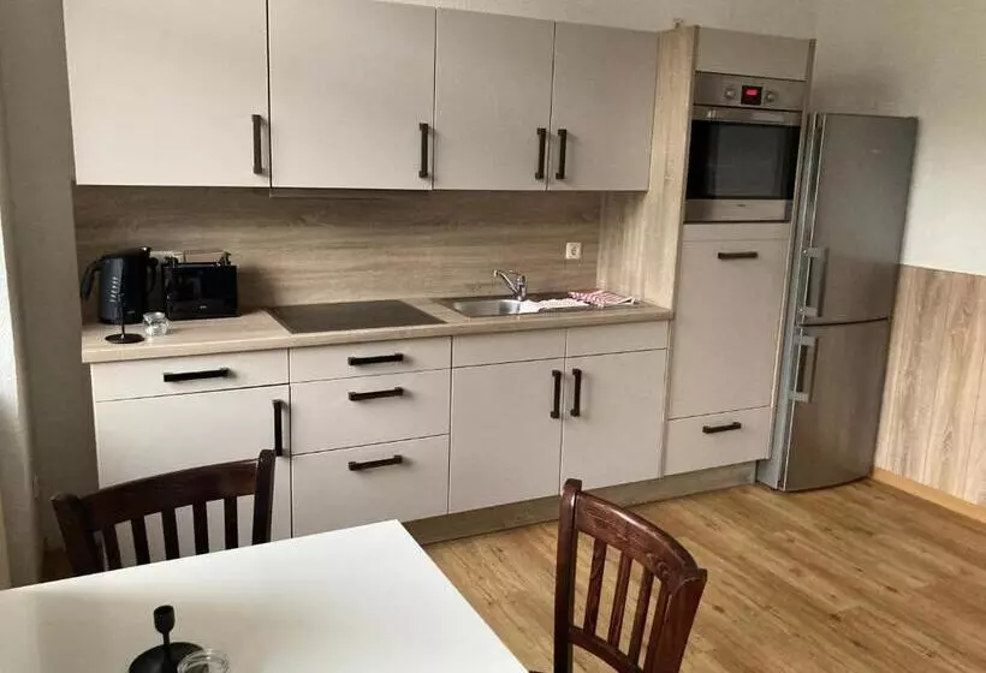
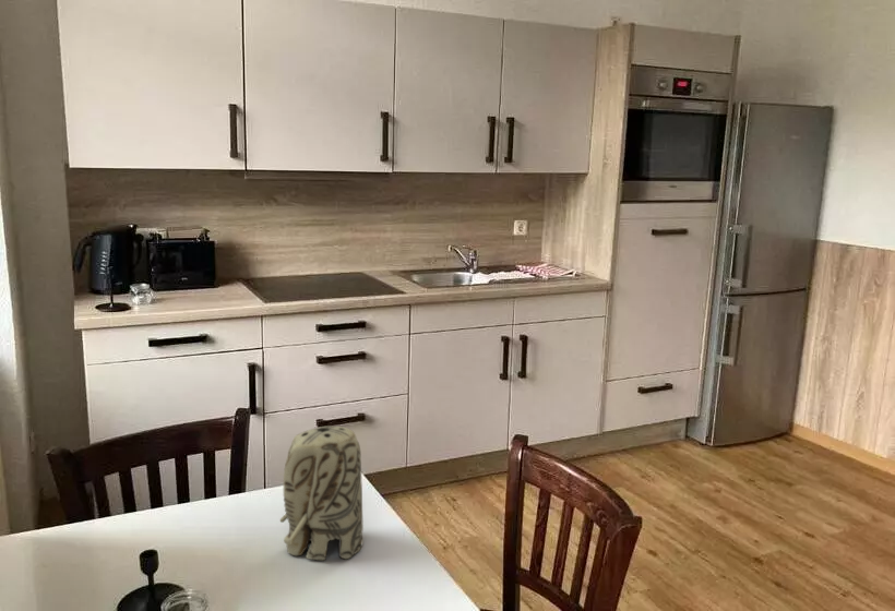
+ toy elephant (321, 489)
